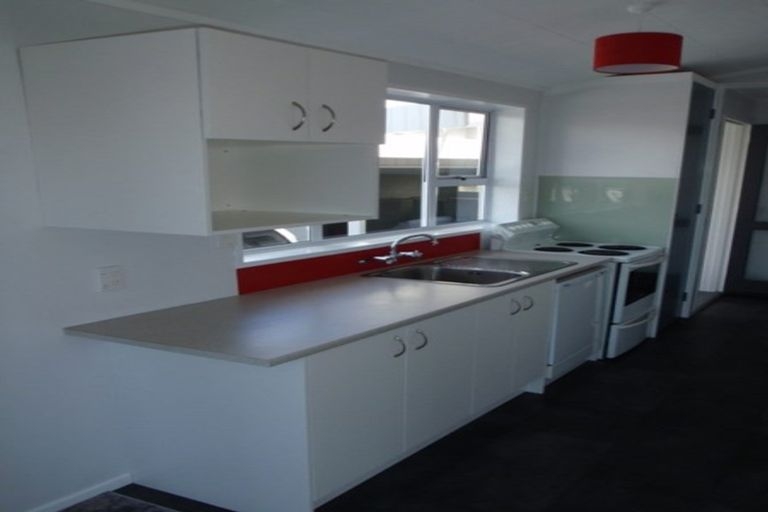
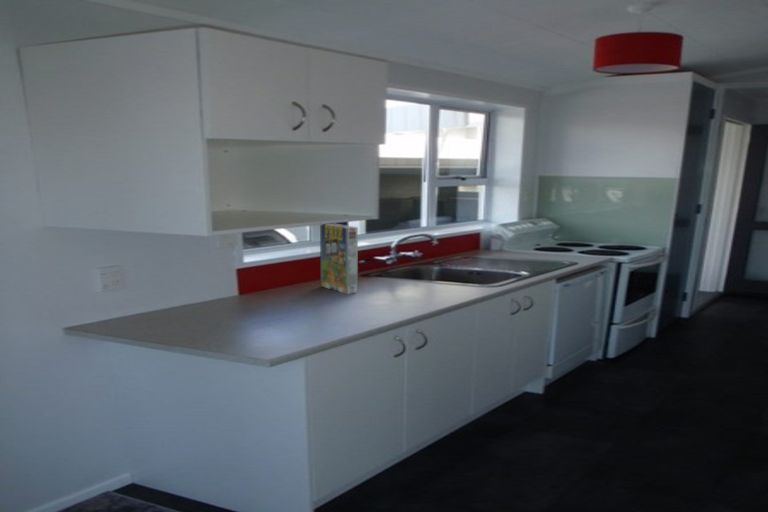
+ cereal box (338, 257)
